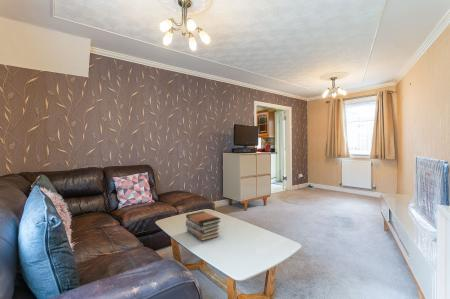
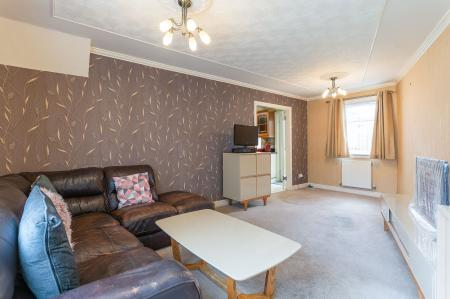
- book stack (202, 225)
